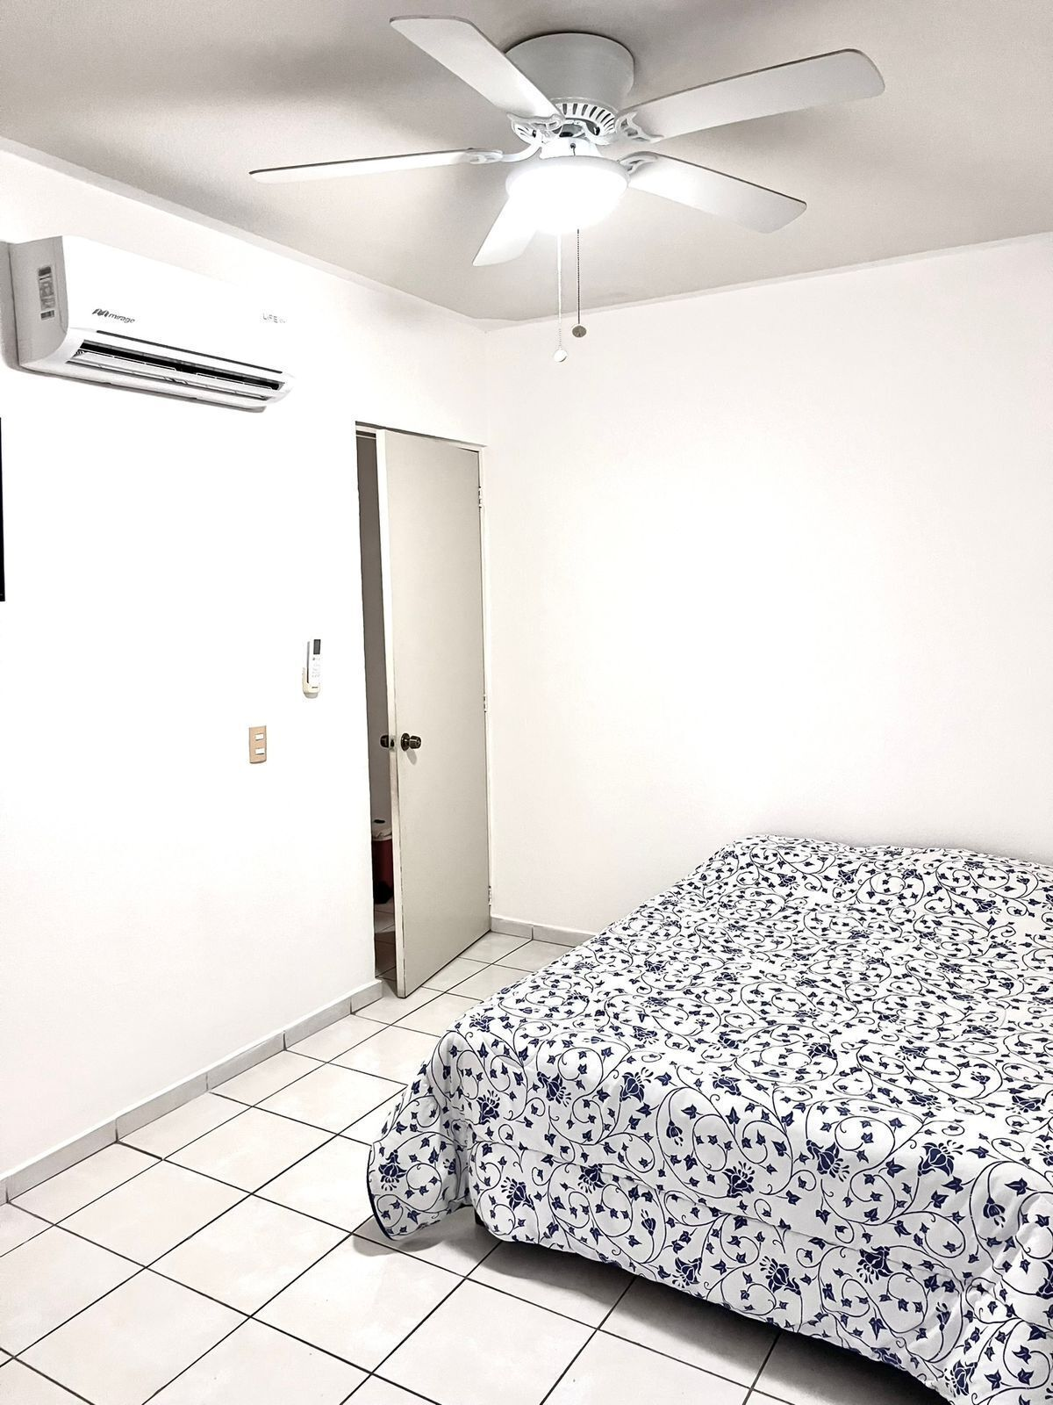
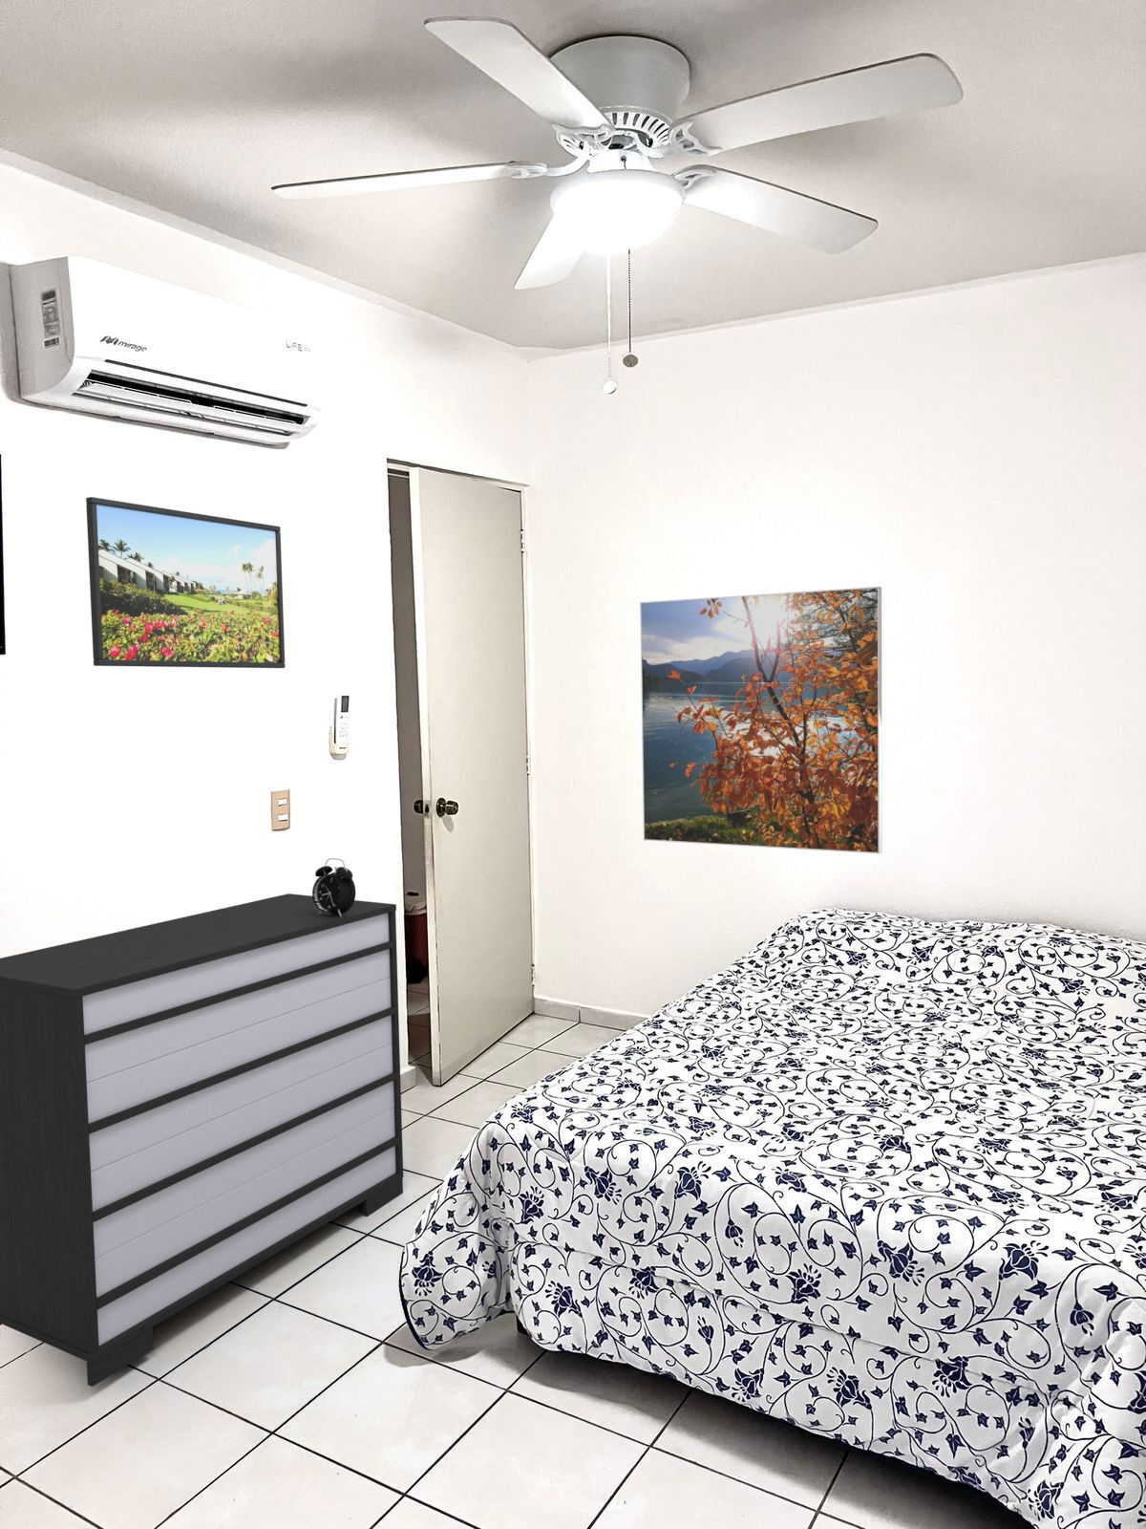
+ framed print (755, 720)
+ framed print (194, 590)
+ alarm clock (332, 886)
+ dresser (207, 1096)
